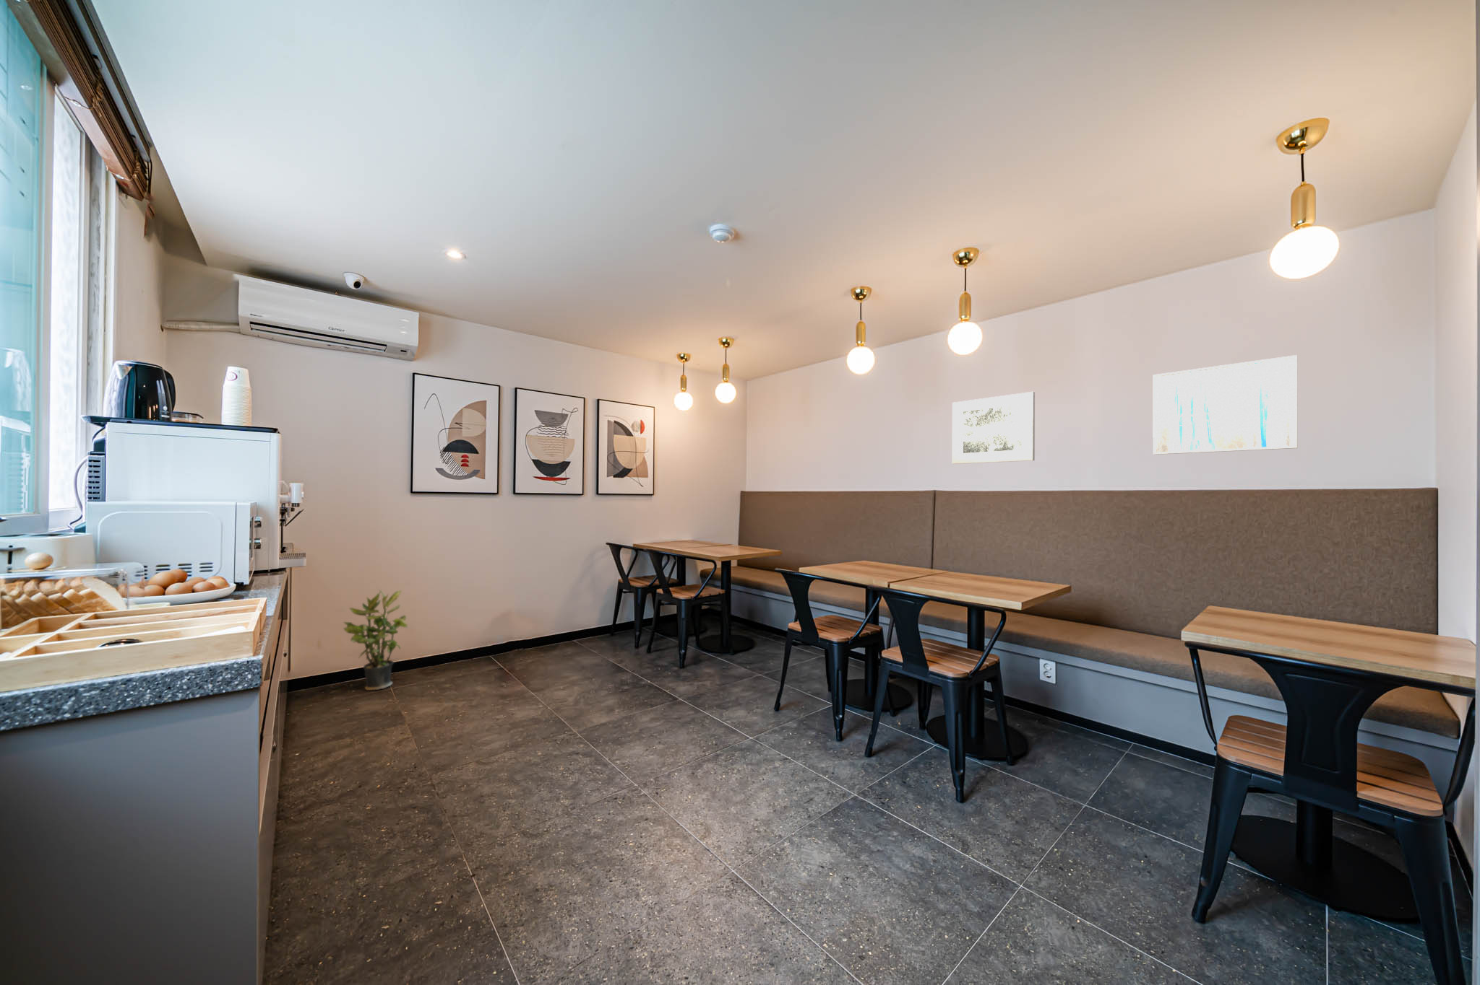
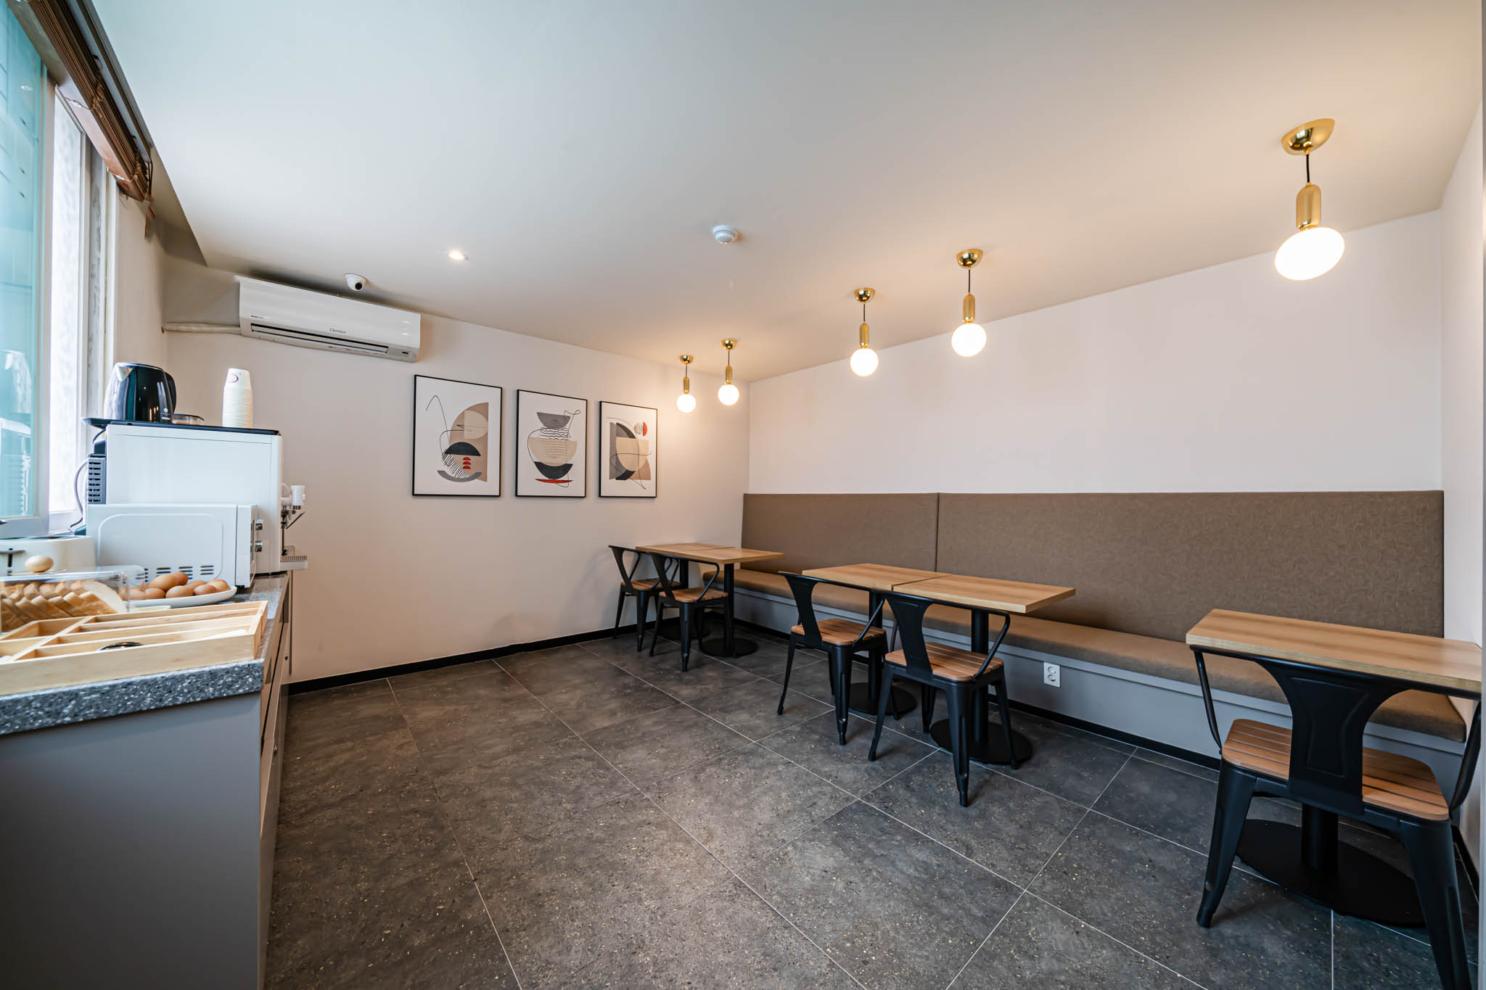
- potted plant (375, 639)
- wall art (1220, 409)
- wall art (990, 430)
